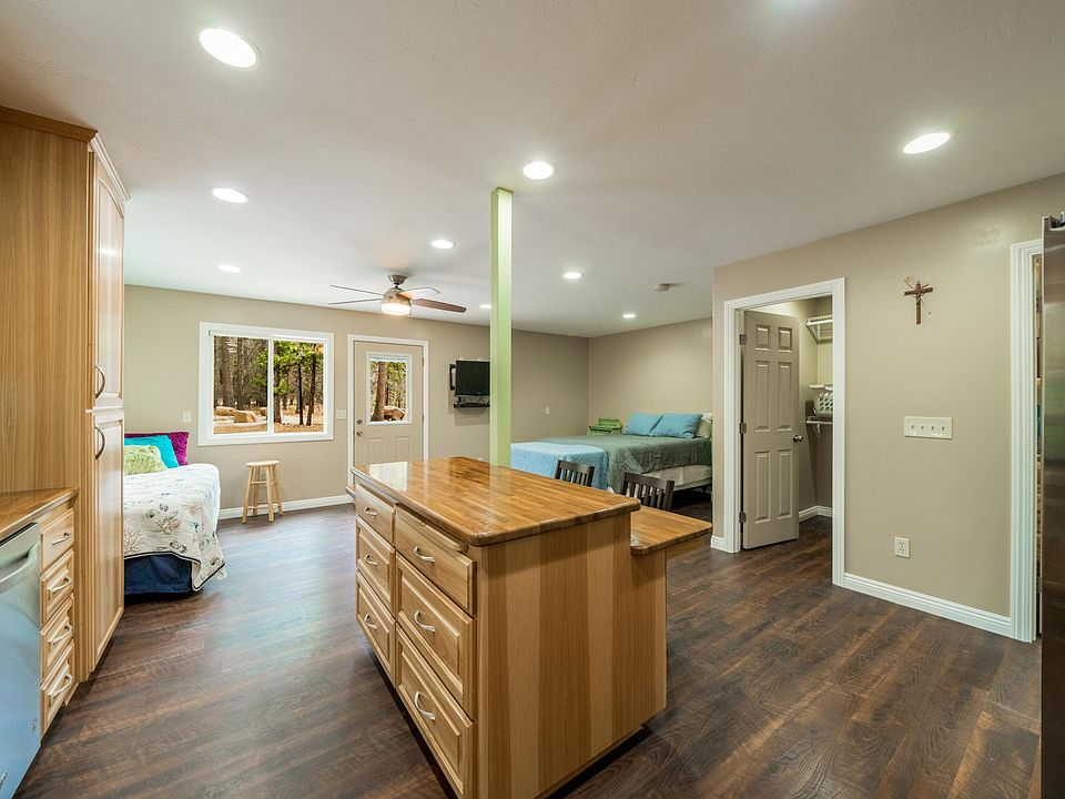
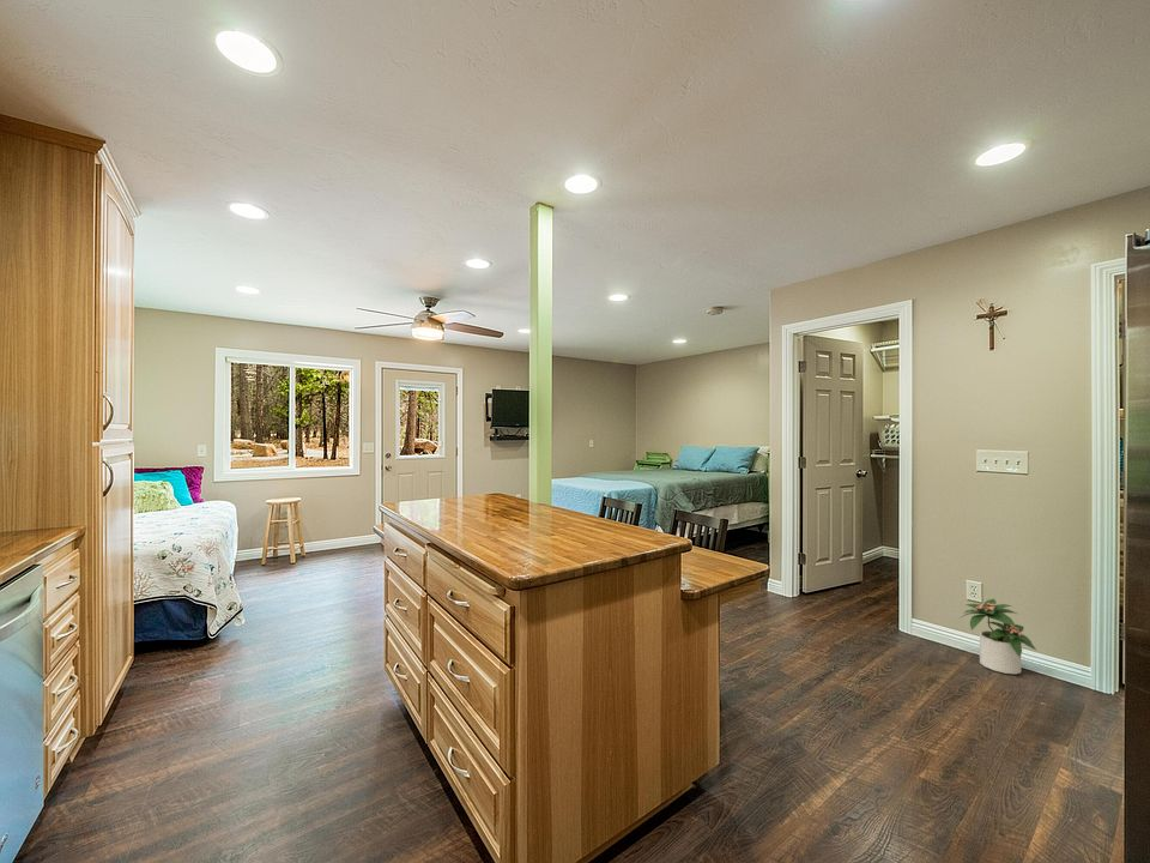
+ potted plant (993, 634)
